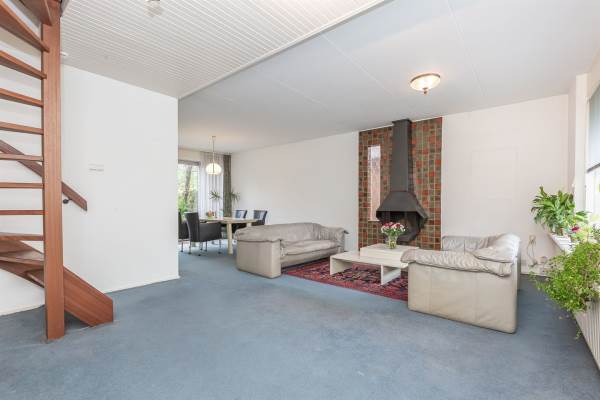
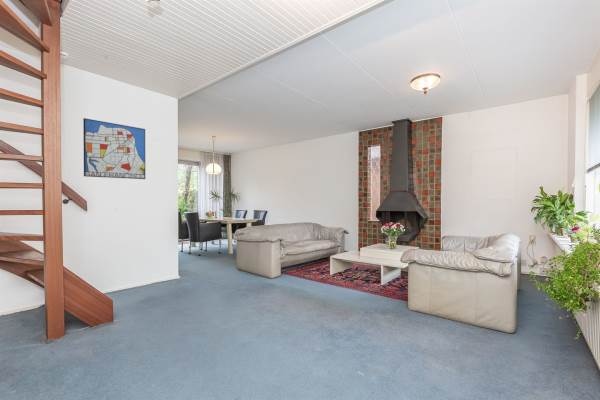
+ wall art (116, 150)
